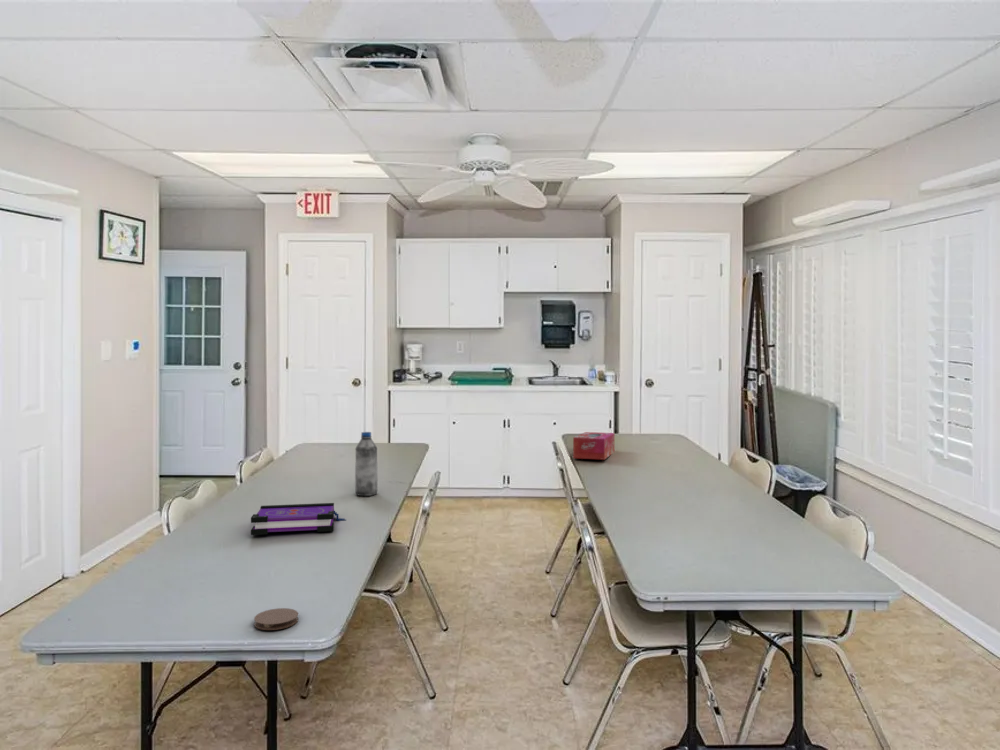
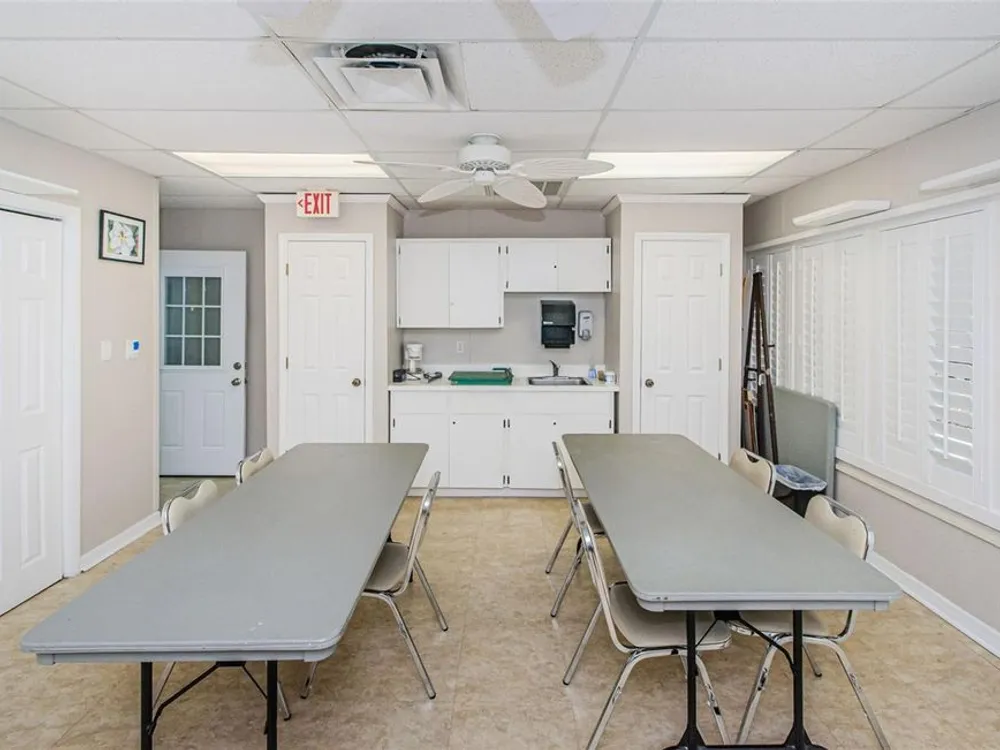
- water bottle (366, 463)
- board game (301, 517)
- coaster (276, 618)
- tissue box (594, 445)
